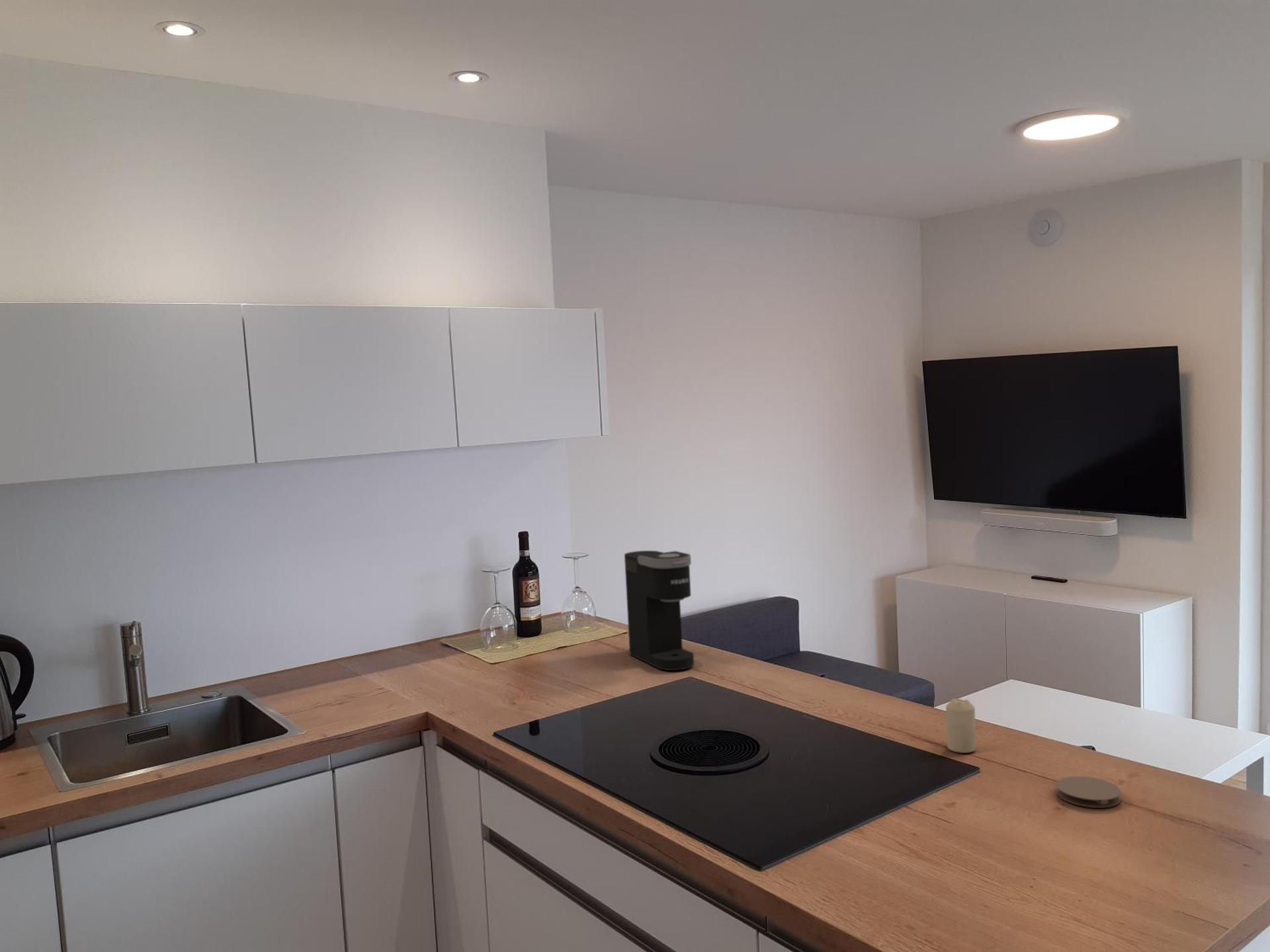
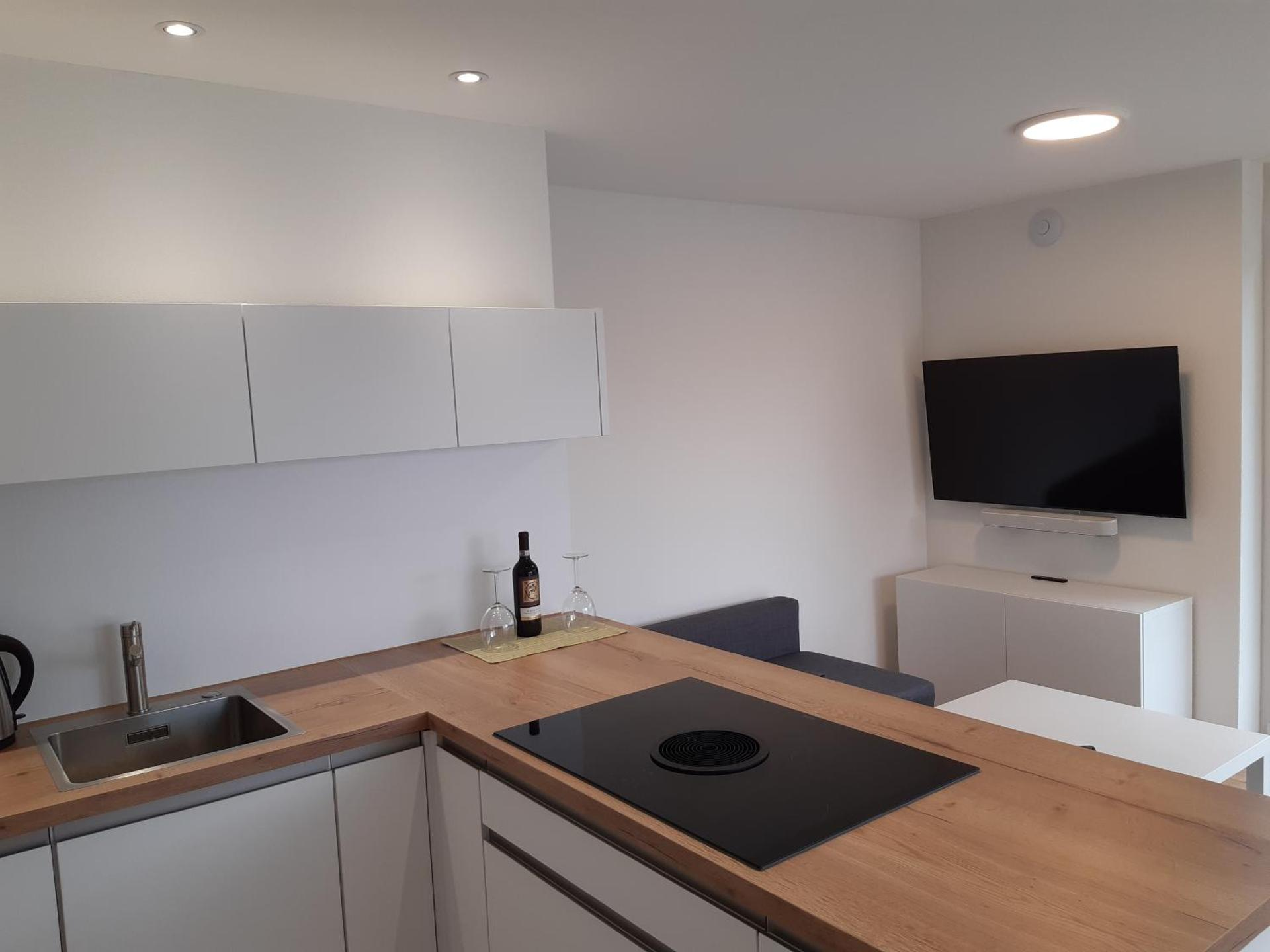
- coffee maker (659, 606)
- candle (960, 724)
- coaster (1088, 791)
